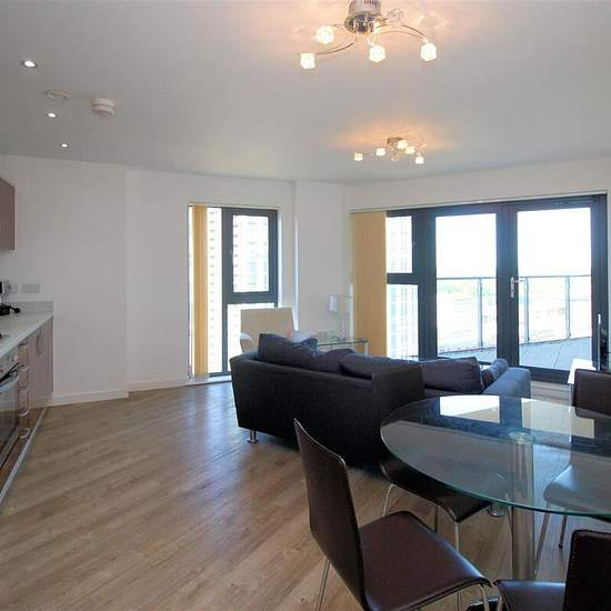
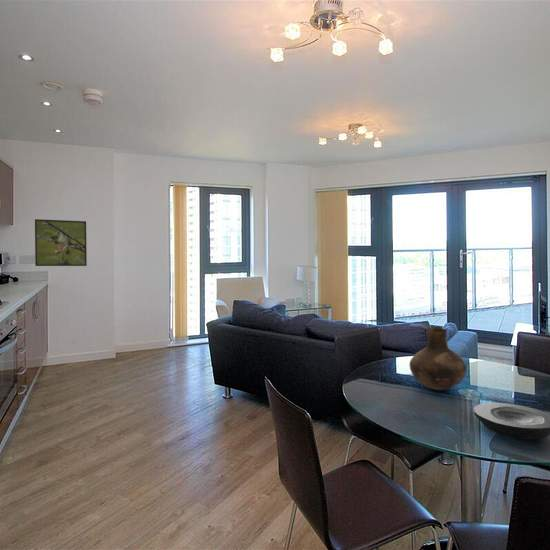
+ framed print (61, 243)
+ plate (513, 422)
+ vase (437, 358)
